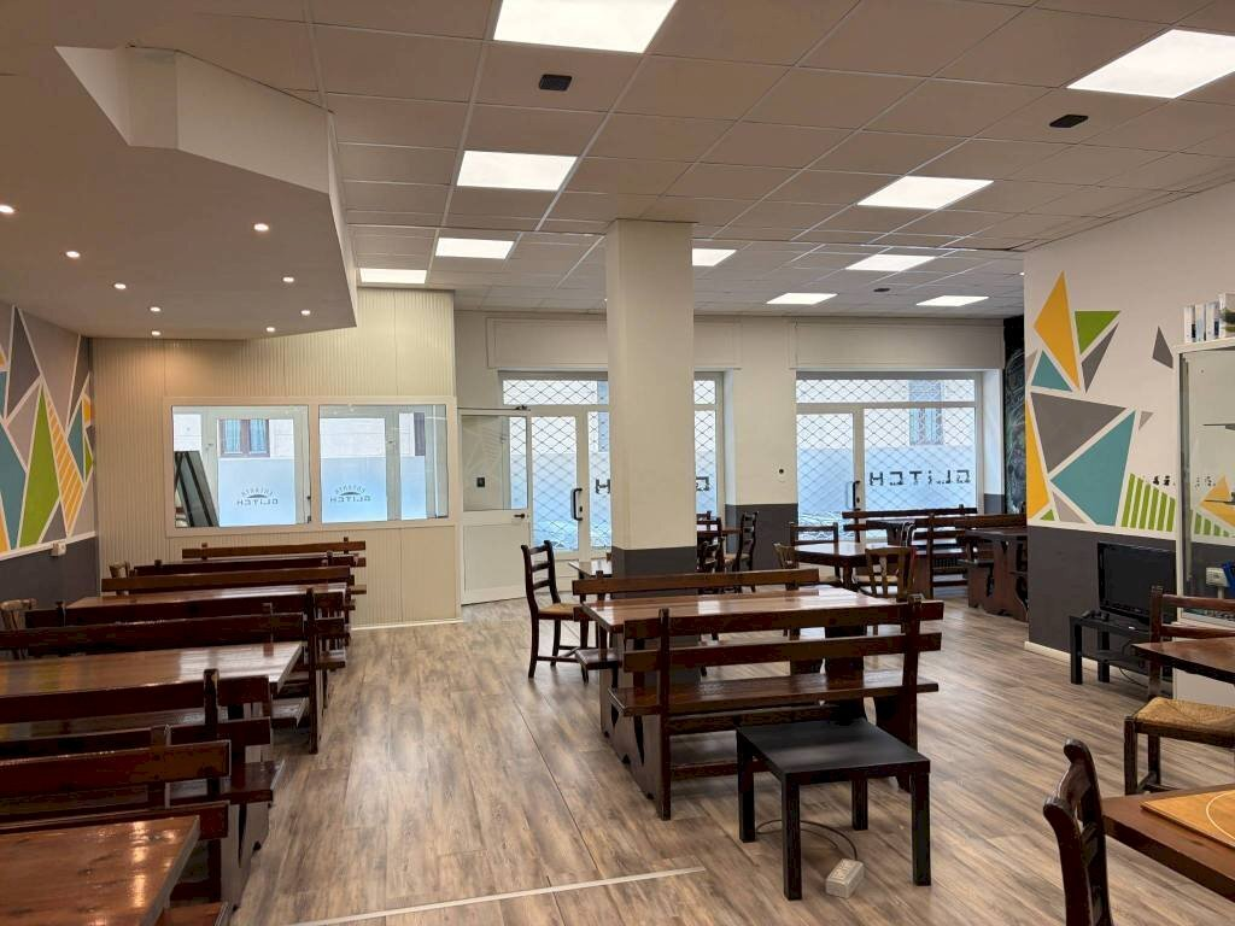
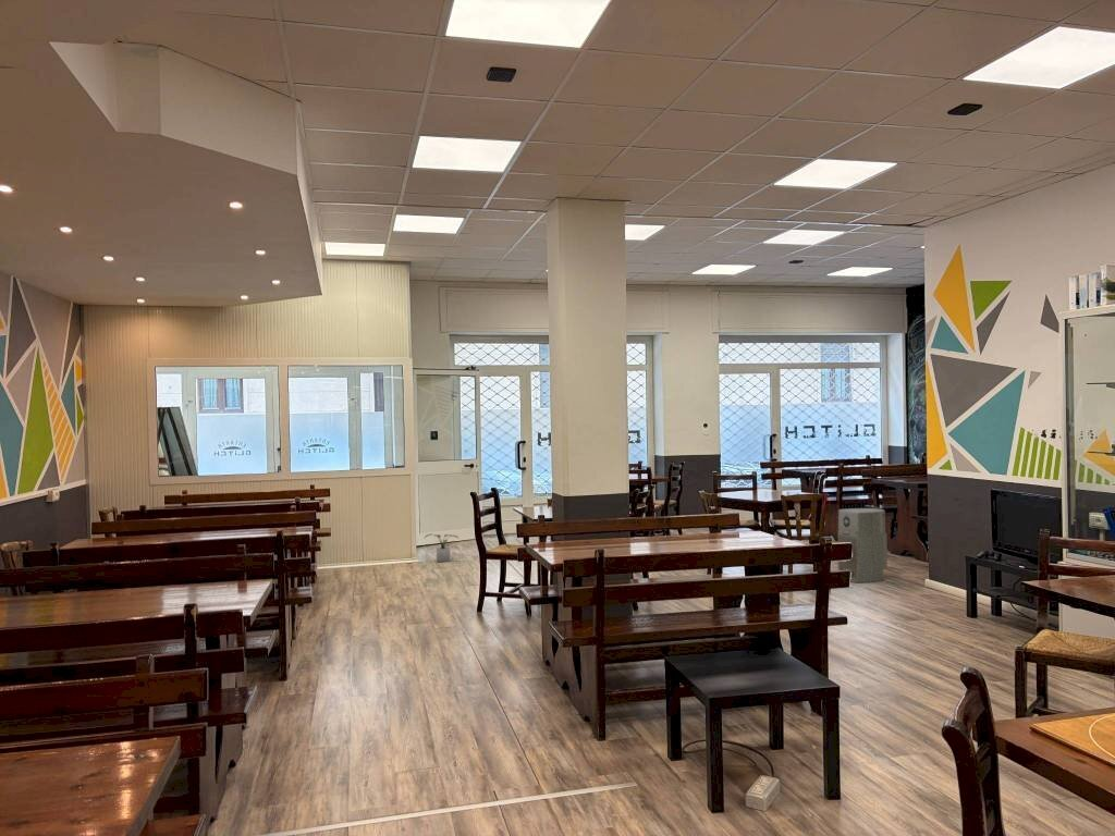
+ air purifier (862, 544)
+ potted plant (441, 546)
